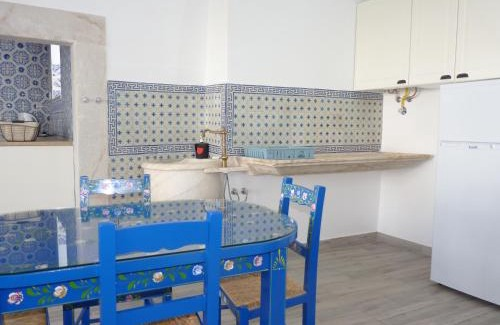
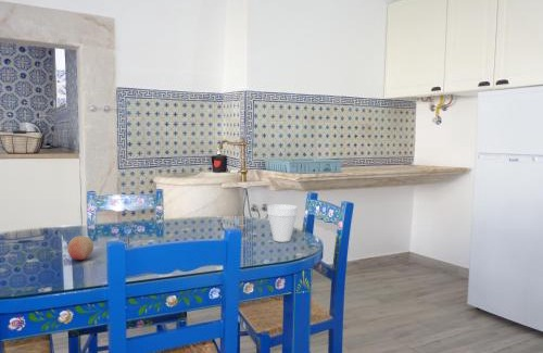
+ cup (281, 223)
+ fruit (80, 248)
